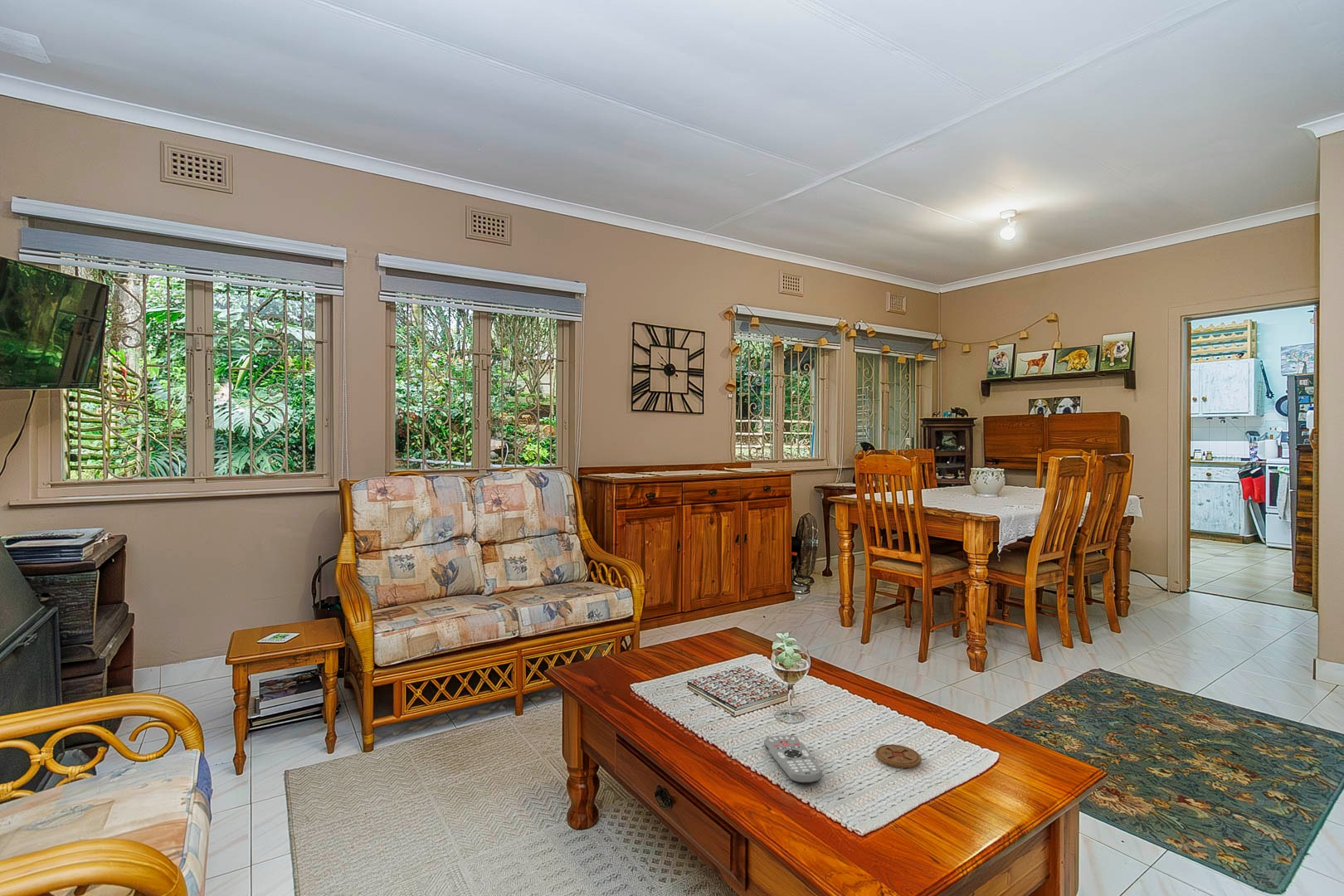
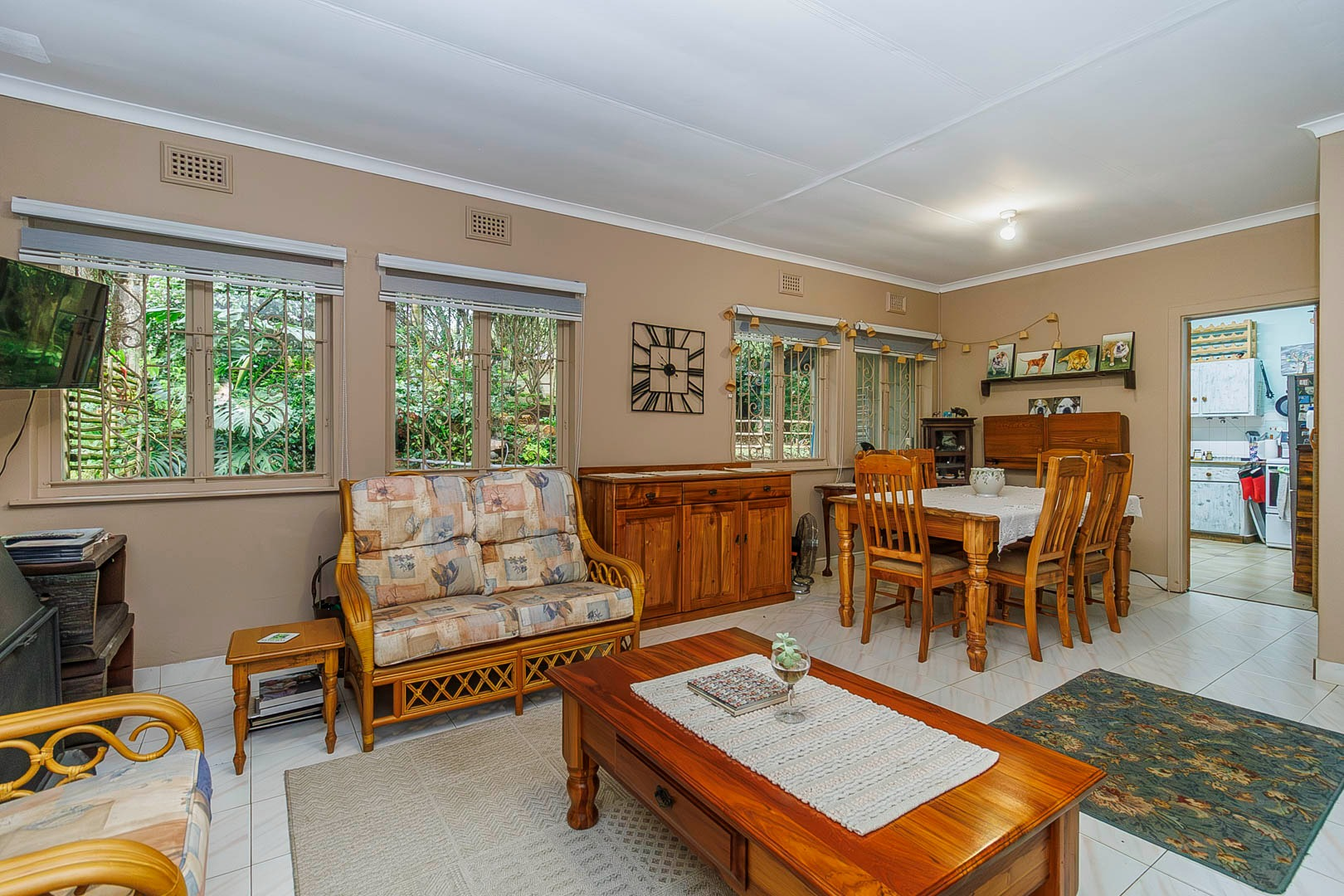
- remote control (793, 758)
- coaster (898, 755)
